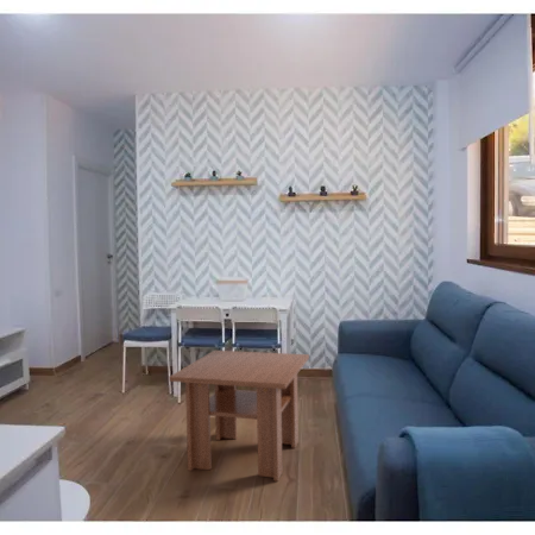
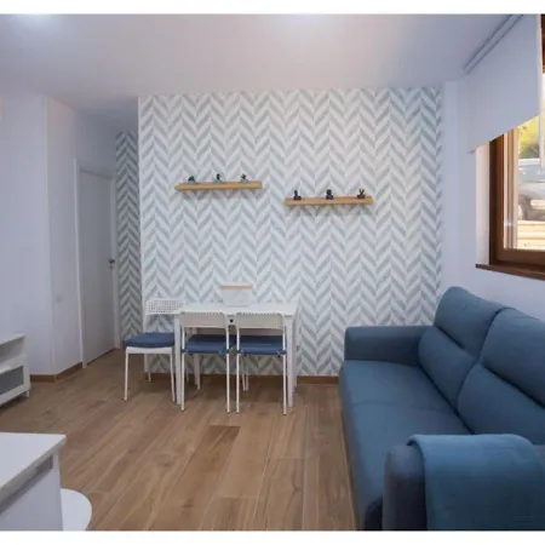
- coffee table (245, 409)
